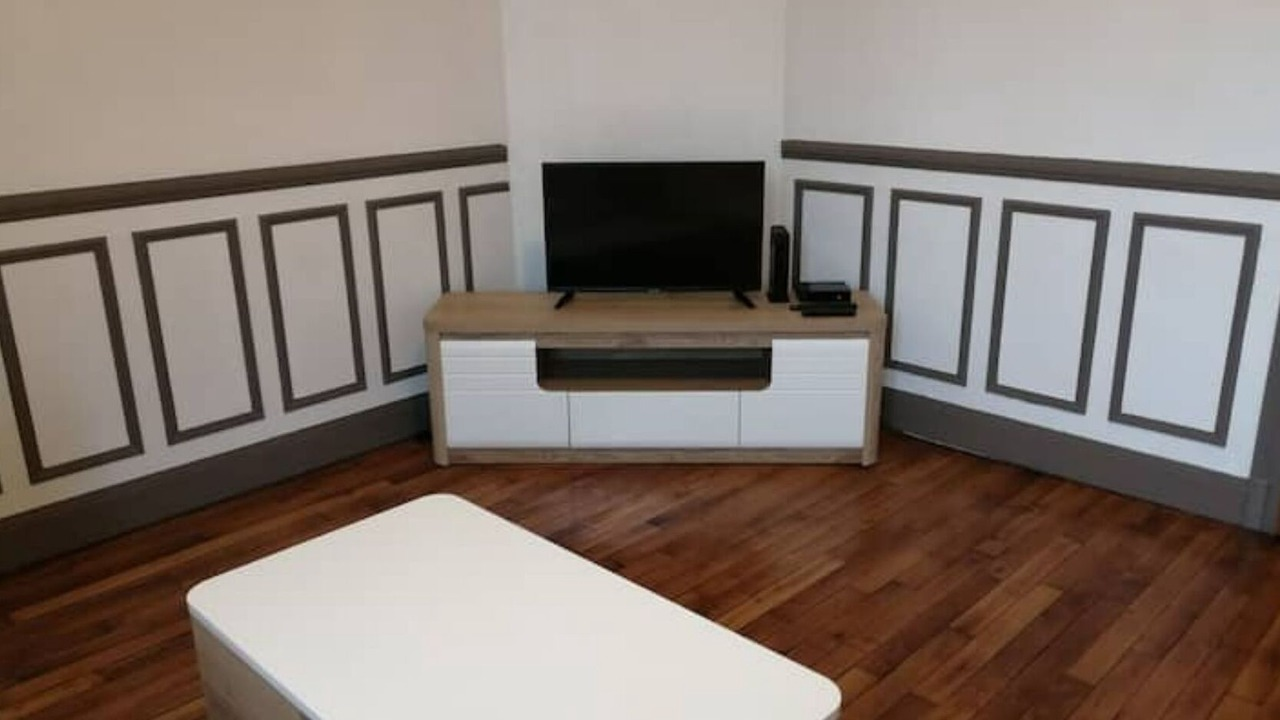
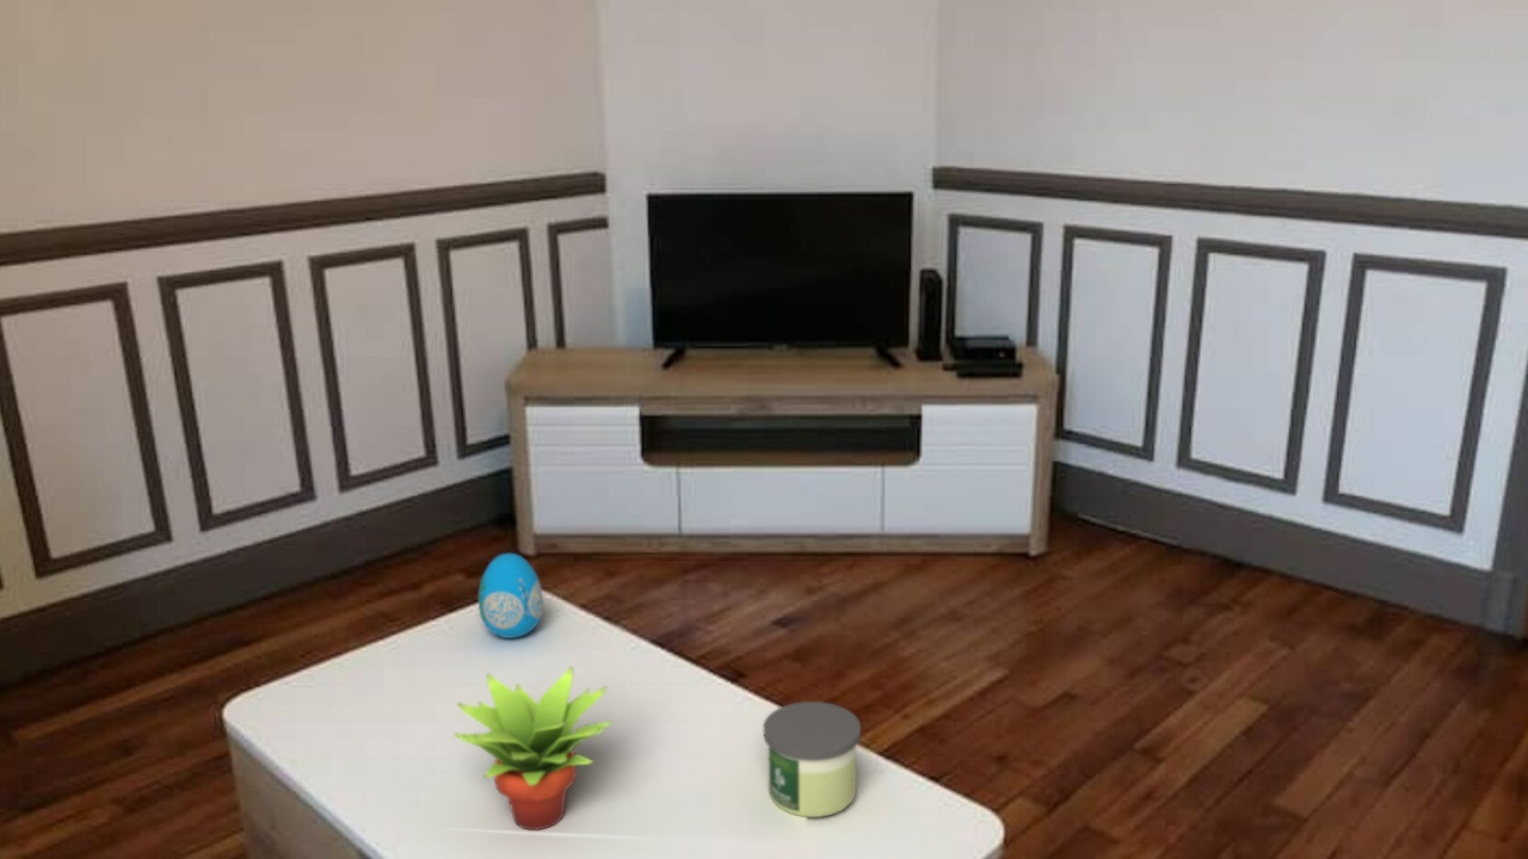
+ succulent plant (540, 750)
+ decorative egg (510, 594)
+ candle (812, 760)
